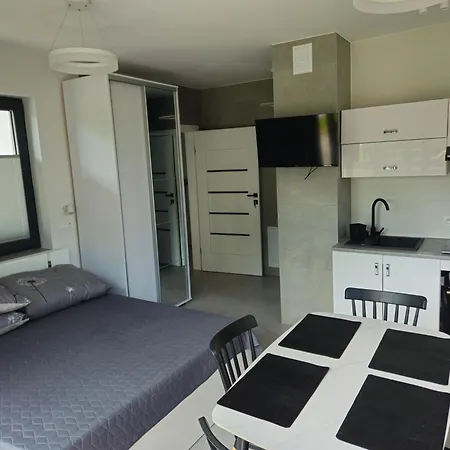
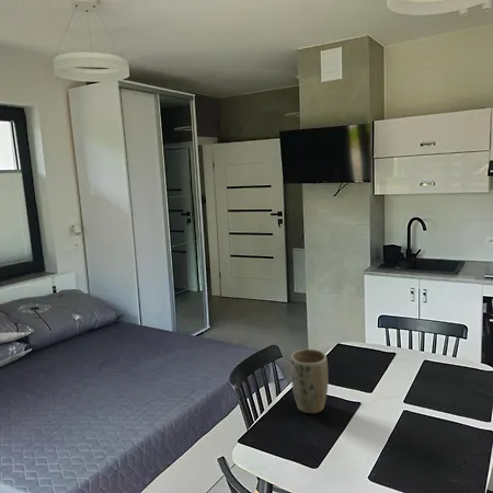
+ plant pot (309, 381)
